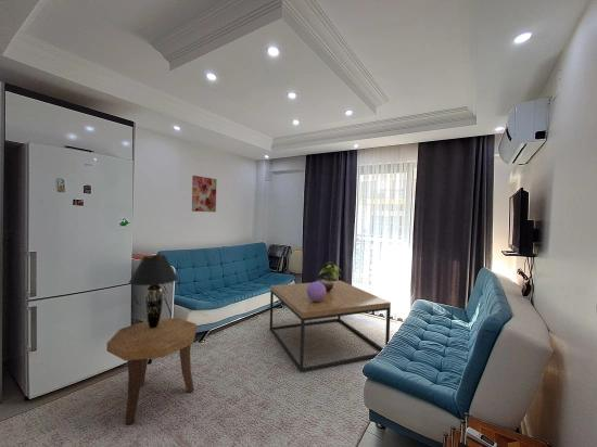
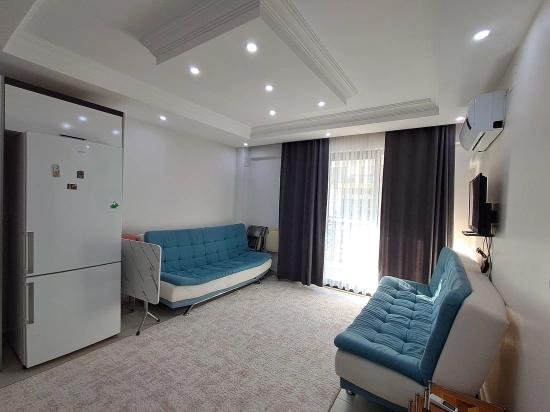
- potted plant (328, 276)
- coffee table (325, 317)
- wall art (204, 194)
- table lamp (154, 291)
- side table (154, 357)
- decorative sphere (316, 291)
